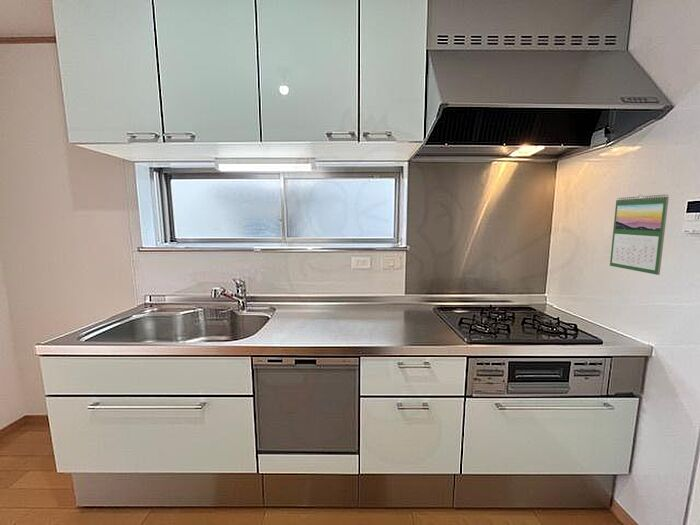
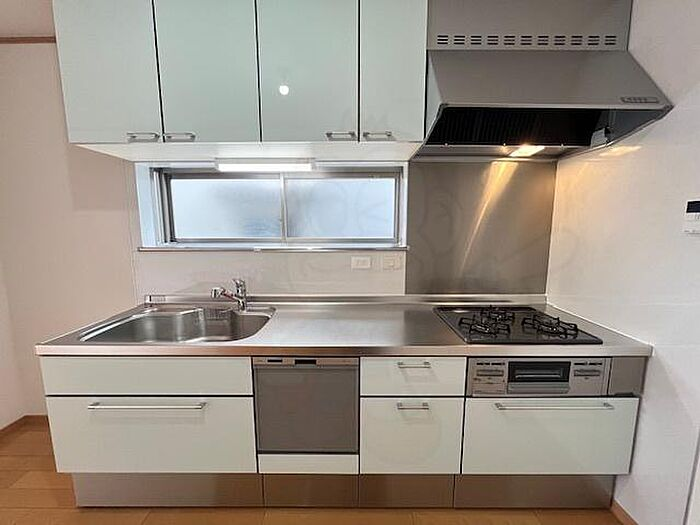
- calendar (636, 232)
